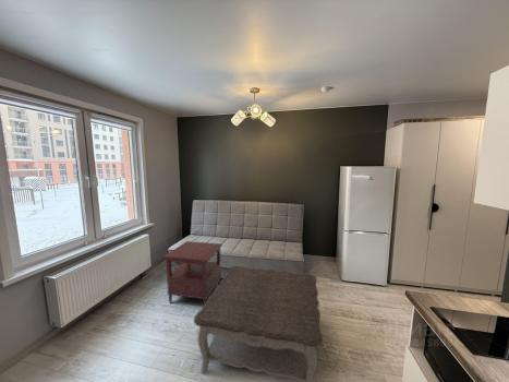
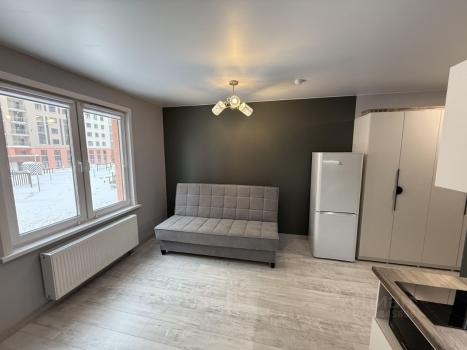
- coffee table (264, 317)
- side table (195, 272)
